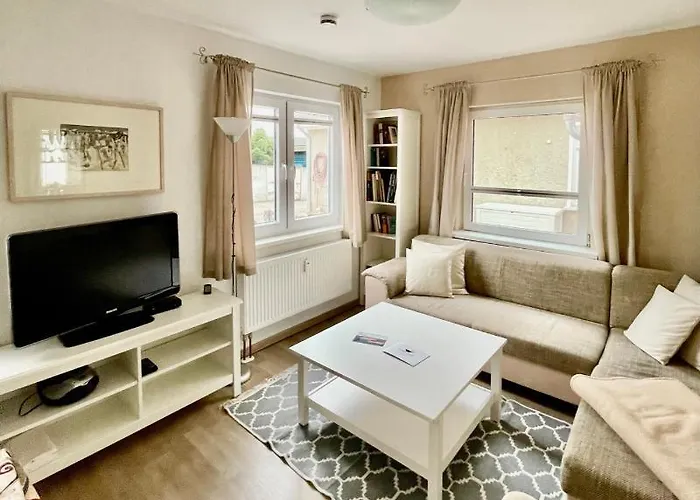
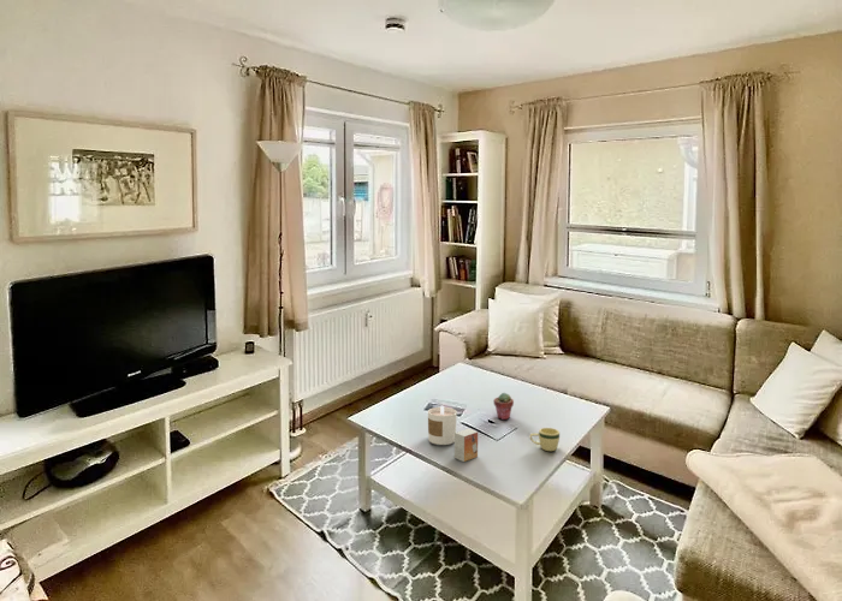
+ mug (544, 439)
+ candle (441, 422)
+ potted succulent (503, 404)
+ small box (466, 445)
